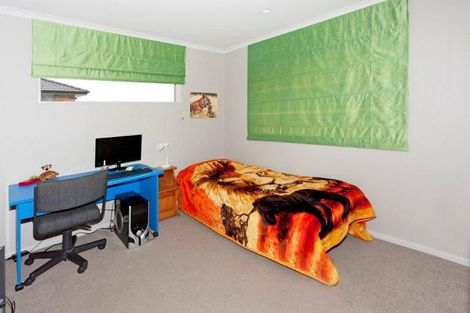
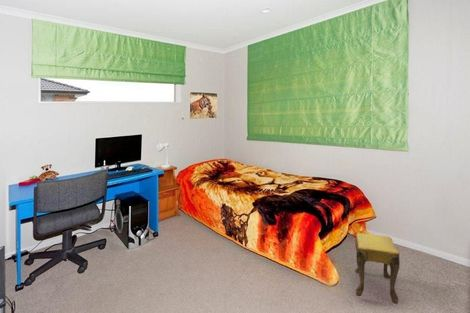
+ footstool (375, 261)
